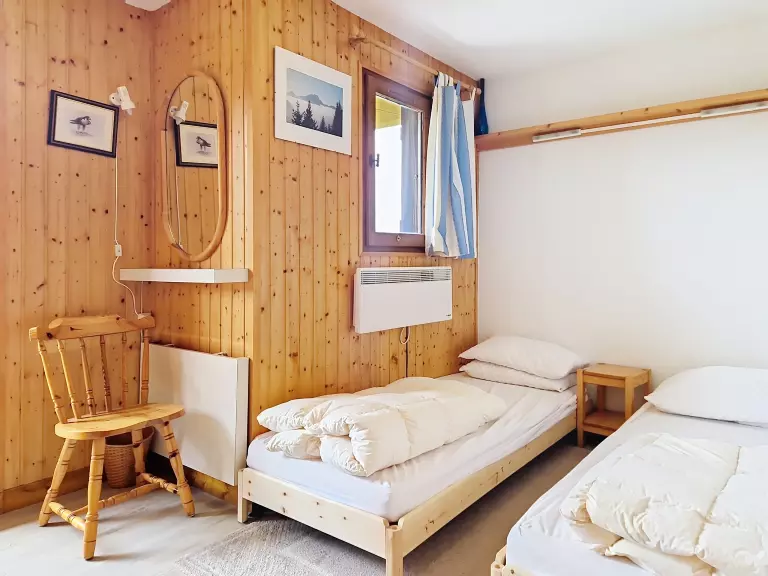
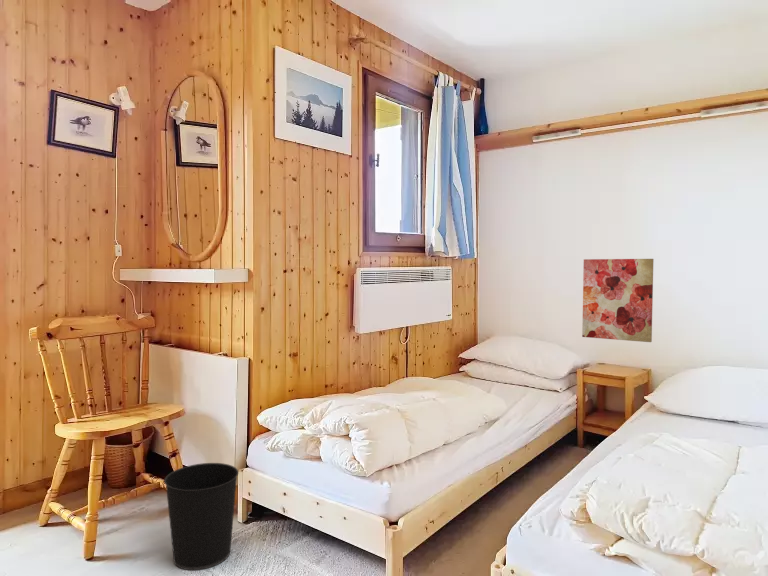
+ wall art (616, 299)
+ wastebasket (202, 515)
